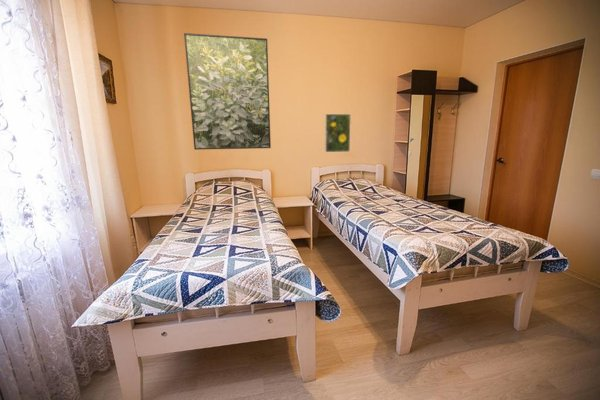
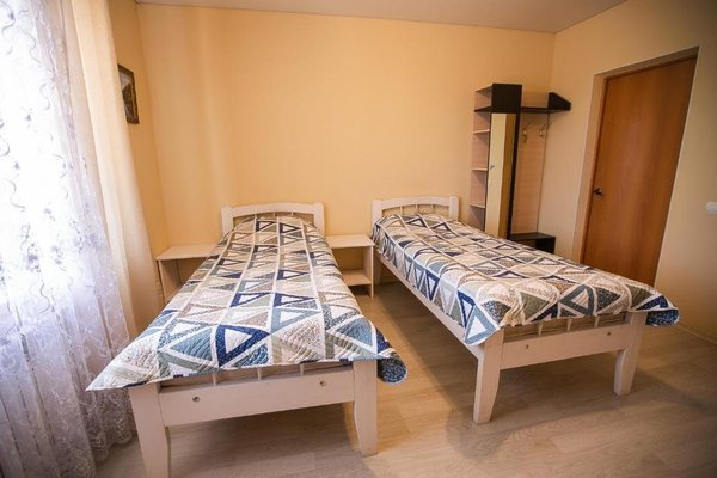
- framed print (230, 94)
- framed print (337, 133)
